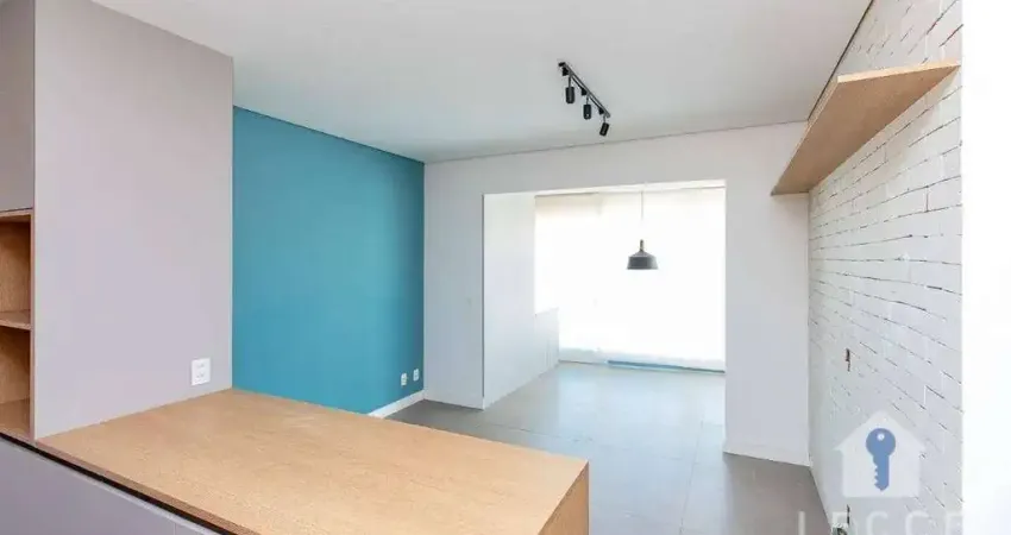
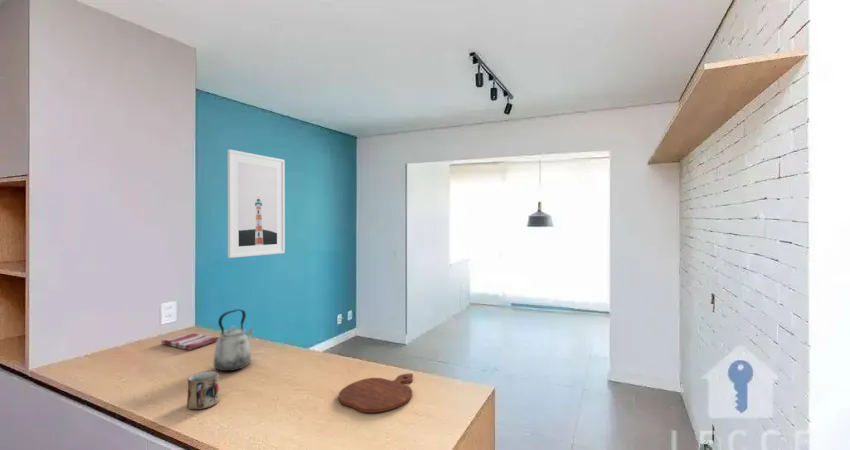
+ mug (203, 390)
+ kettle (237, 337)
+ dish towel (190, 340)
+ cutting board (384, 389)
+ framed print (258, 205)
